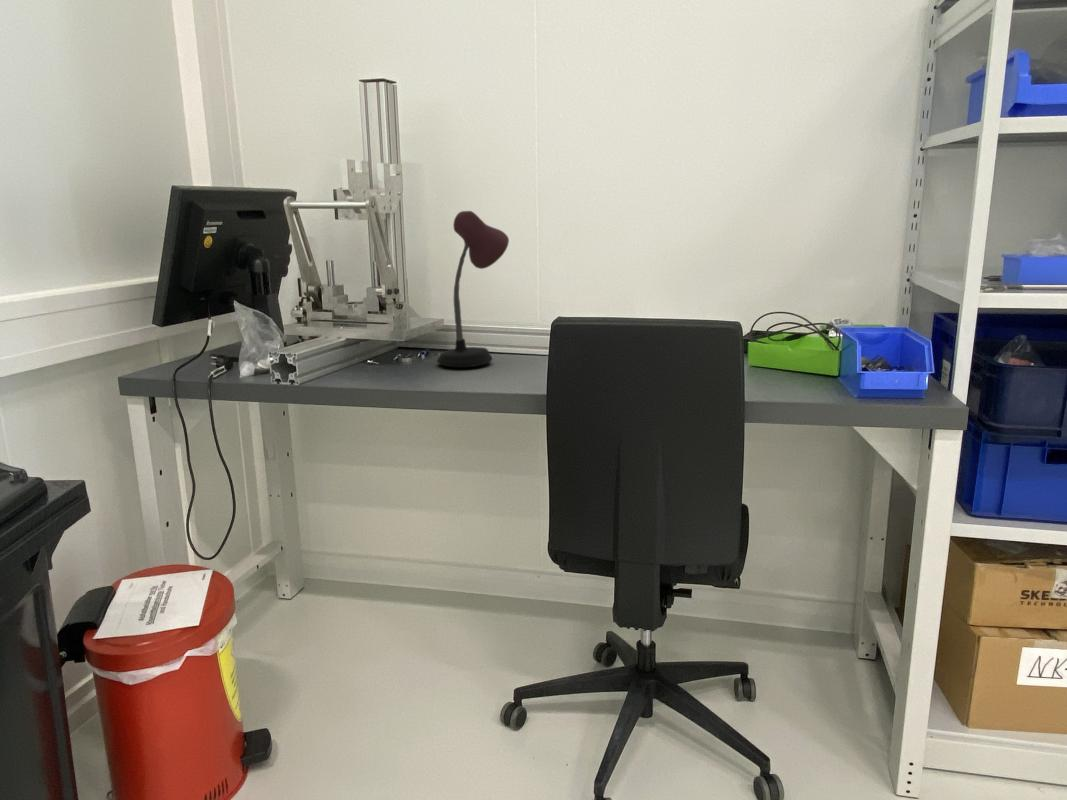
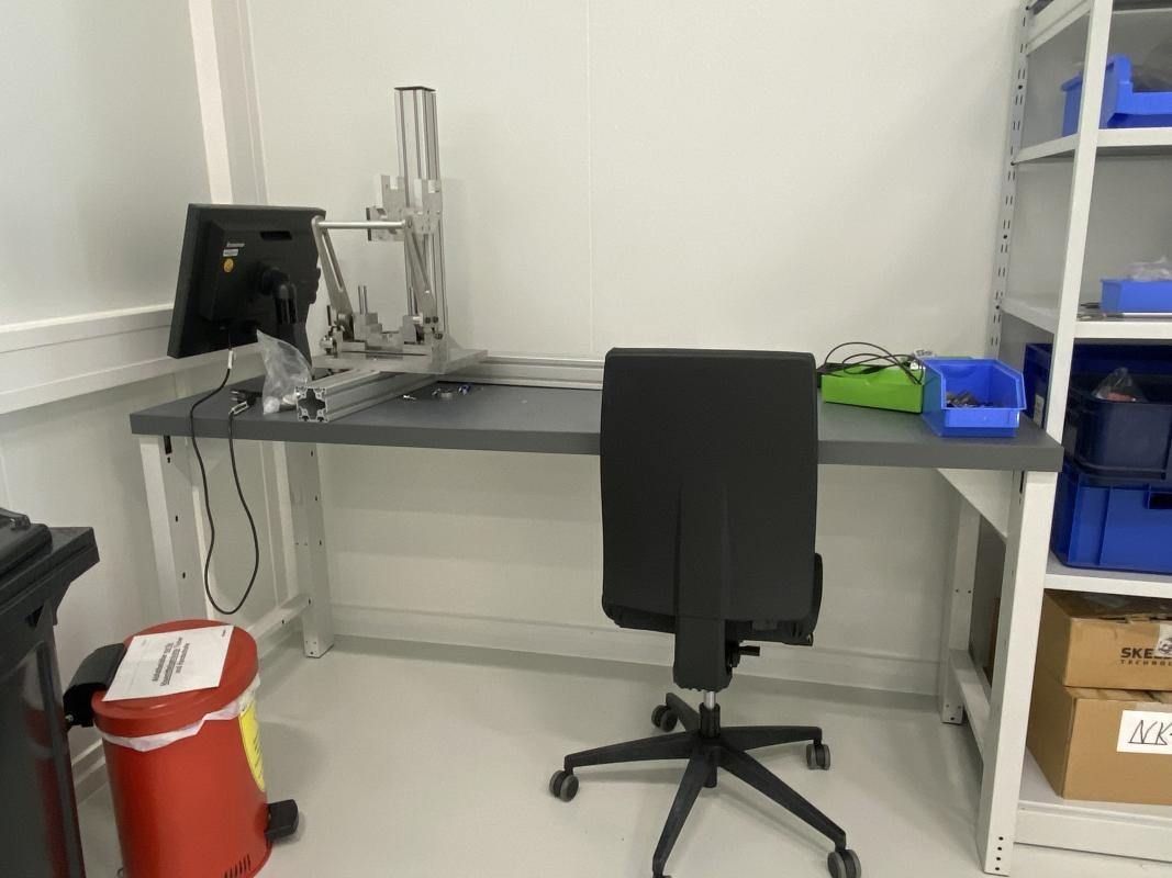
- desk lamp (458, 288)
